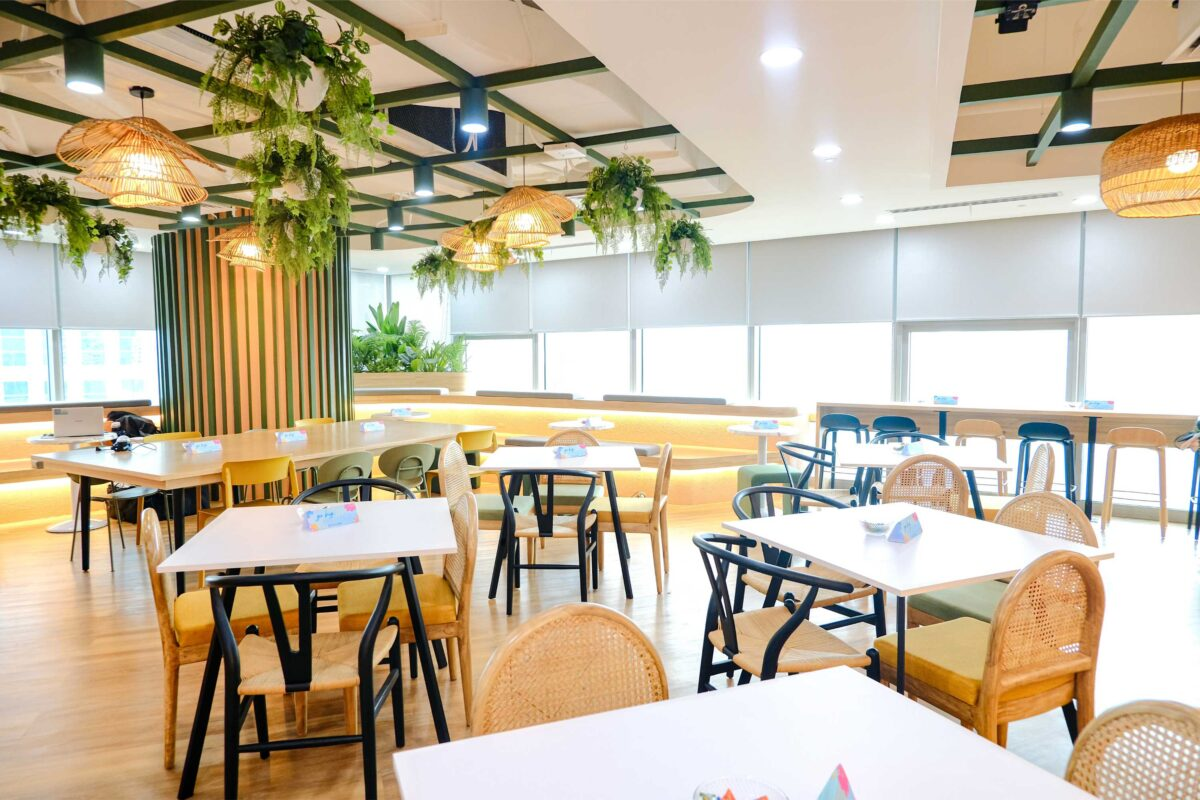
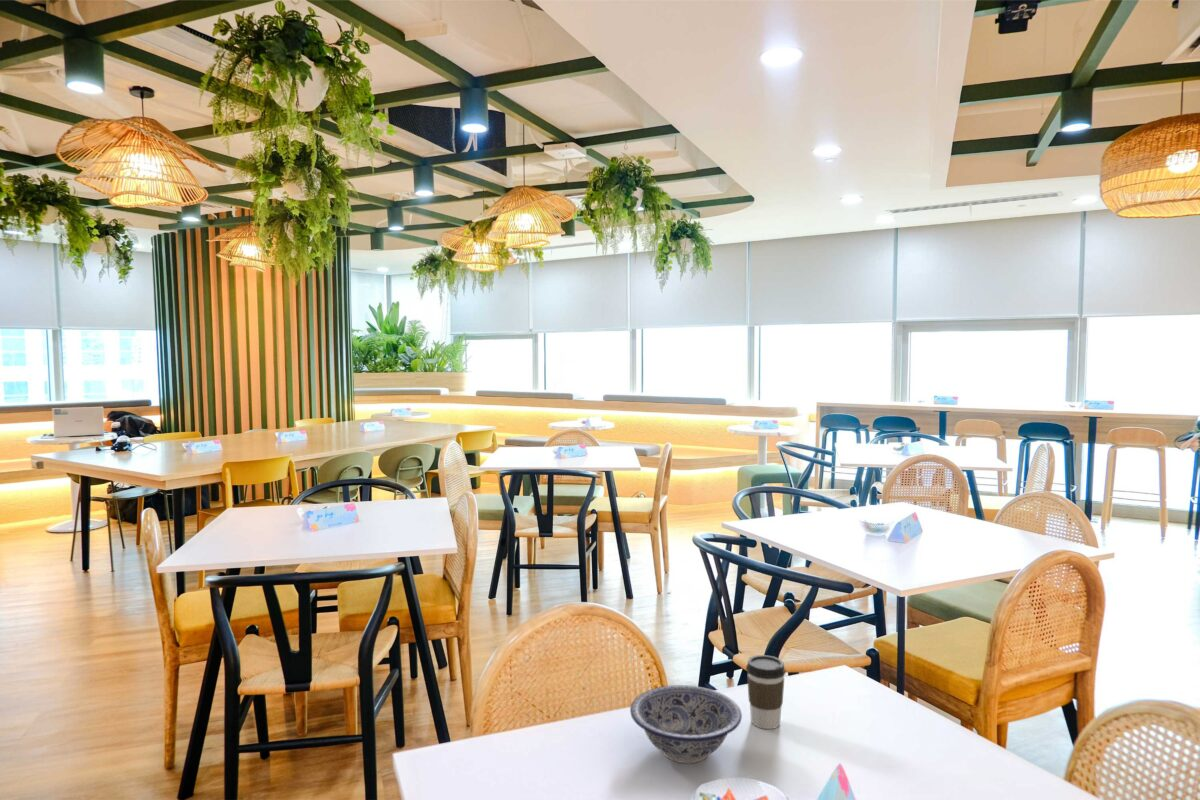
+ coffee cup (765, 692)
+ bowl (685, 730)
